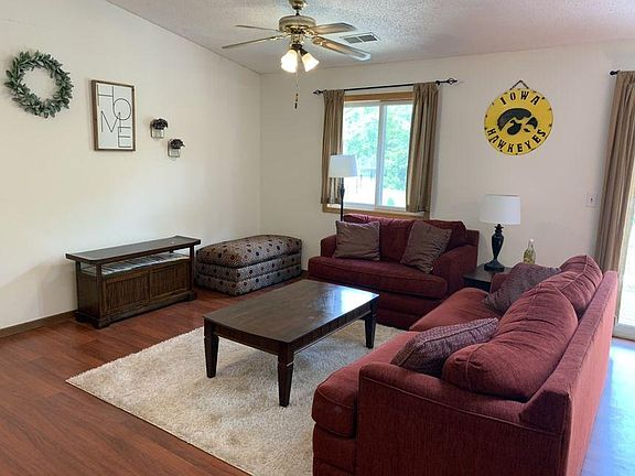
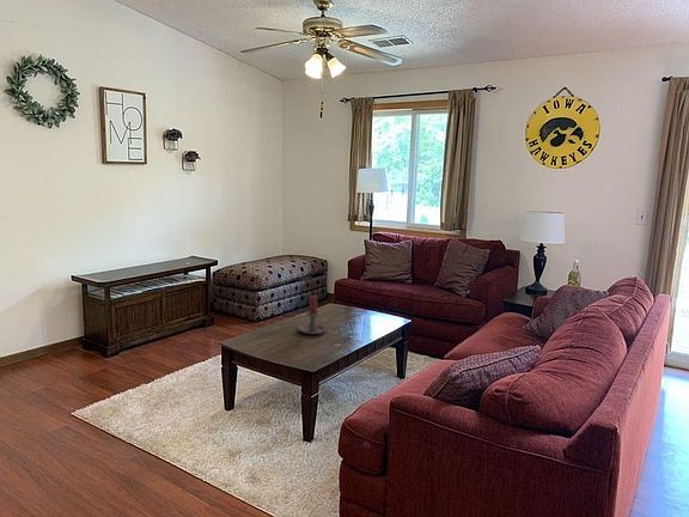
+ candle holder (316, 312)
